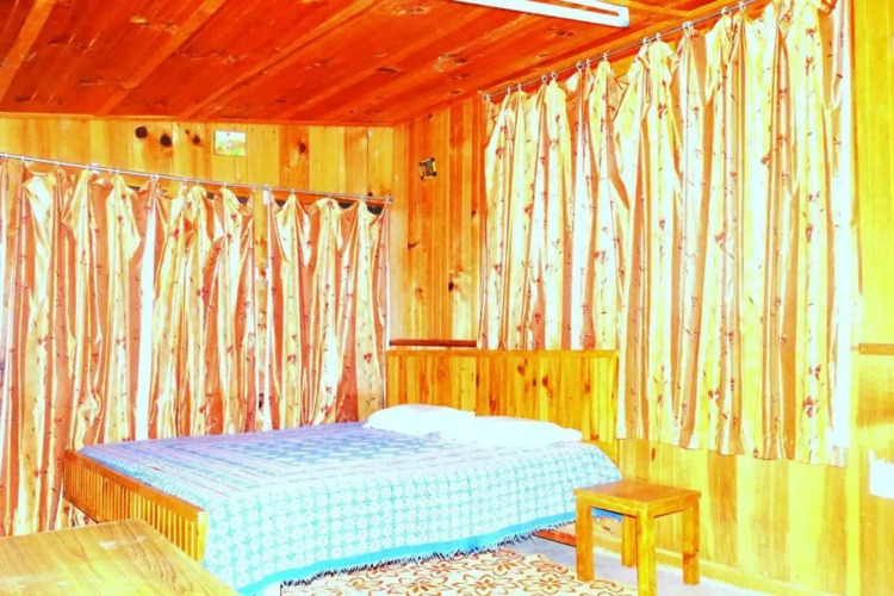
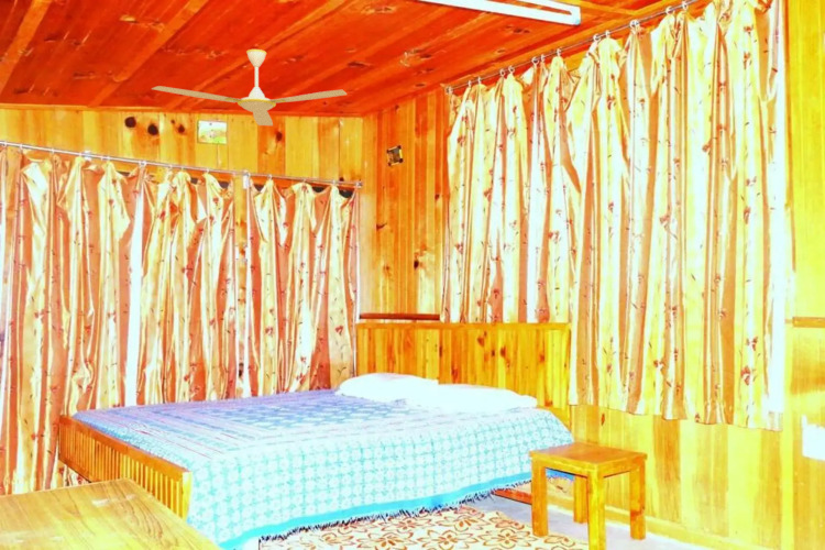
+ ceiling fan (253, 88)
